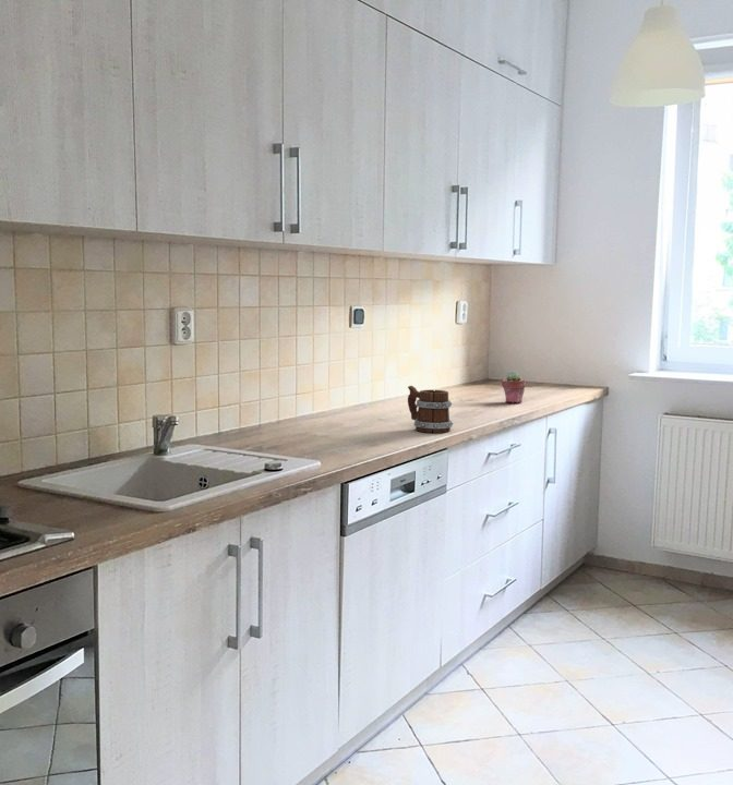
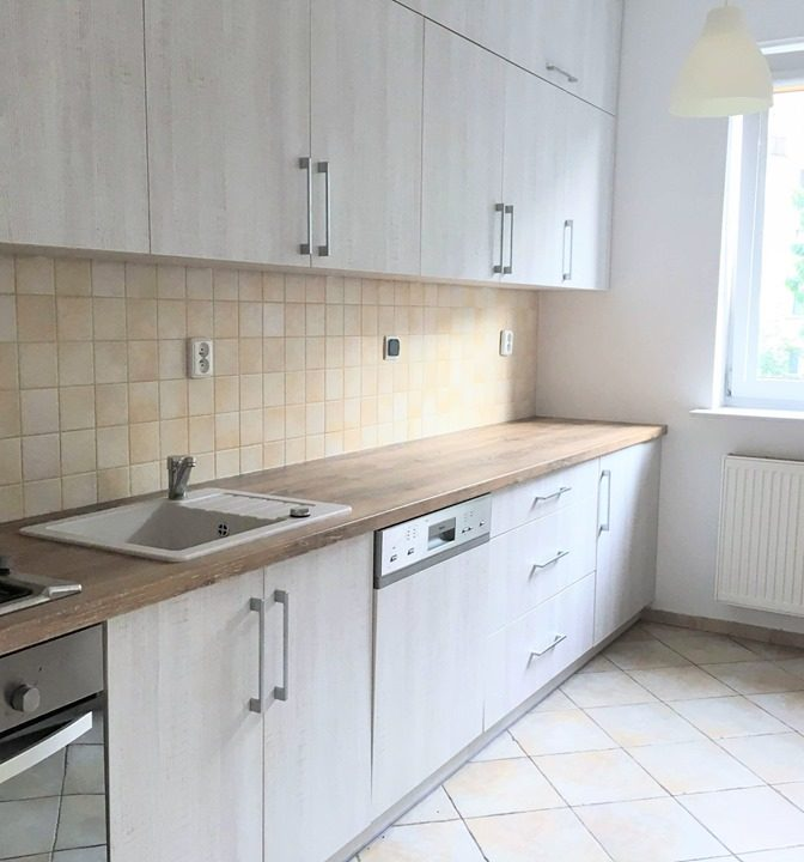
- mug (429, 408)
- potted succulent (514, 386)
